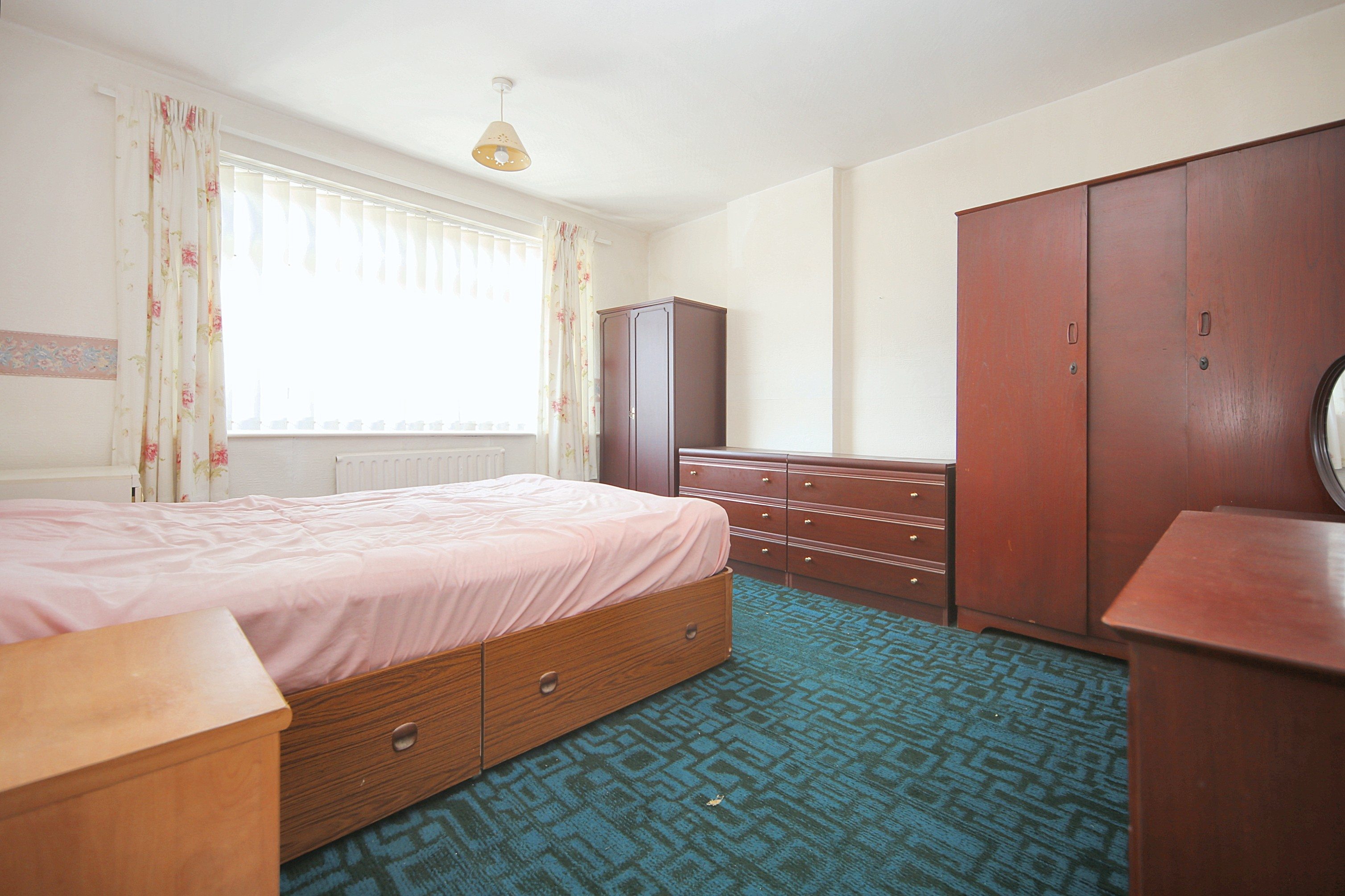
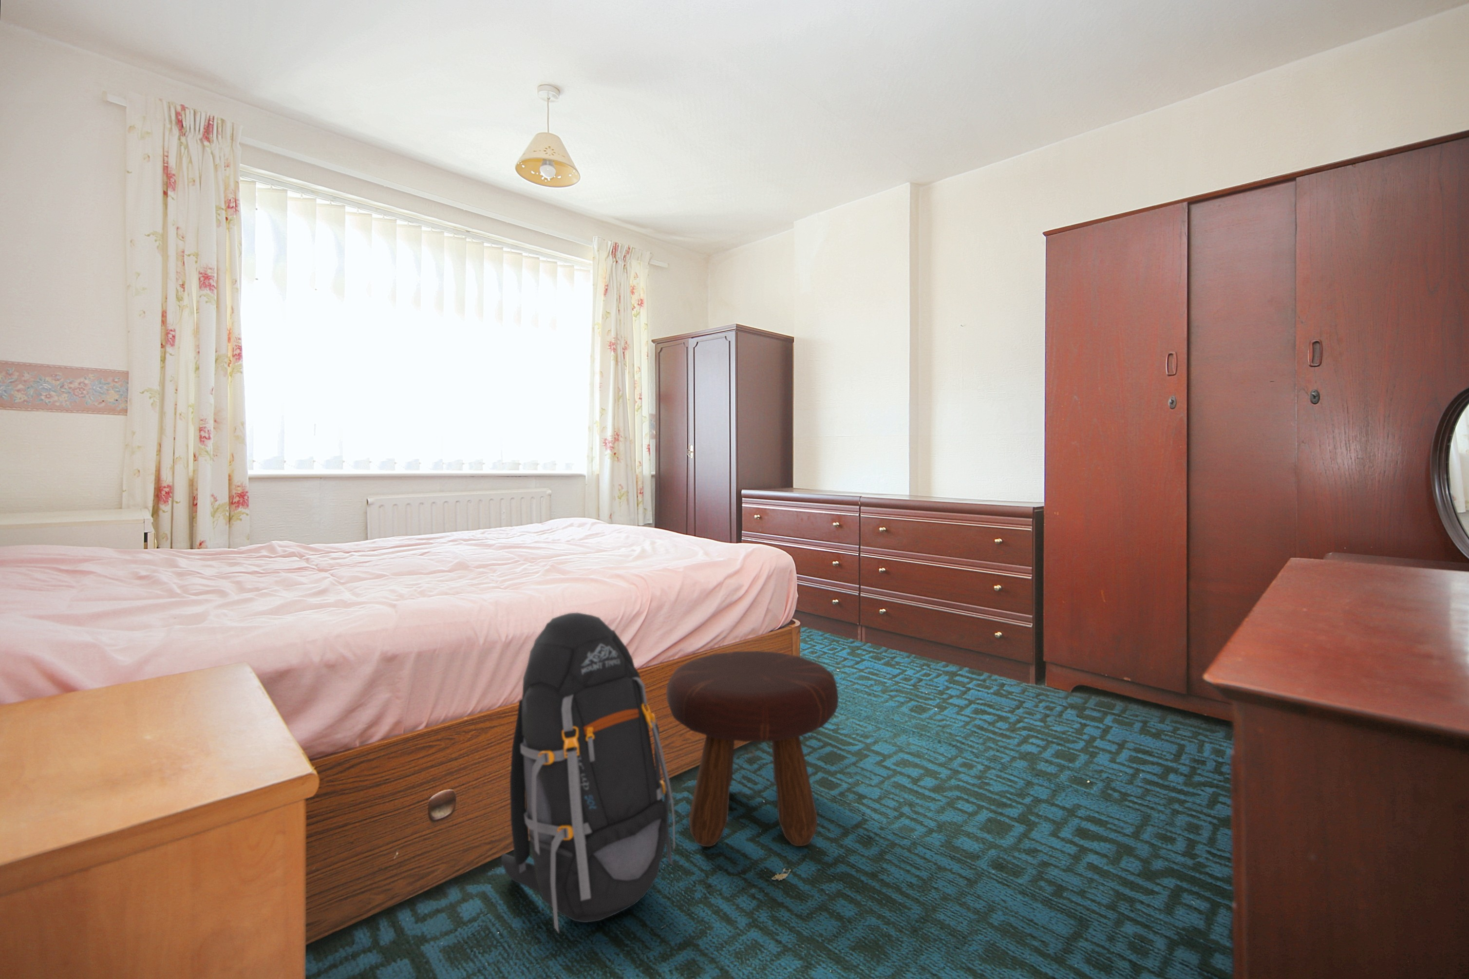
+ footstool (753, 741)
+ backpack (588, 755)
